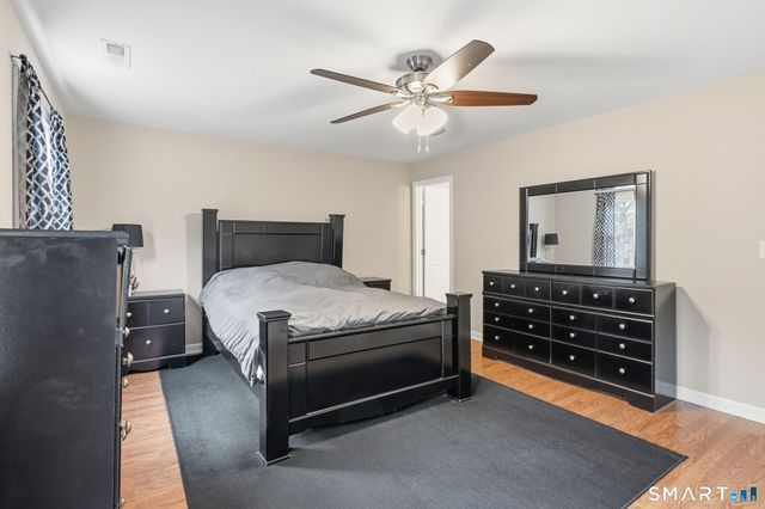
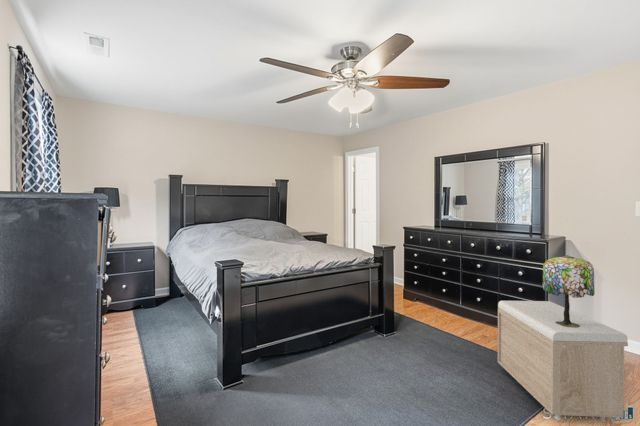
+ table lamp (568, 289)
+ storage bench (552, 354)
